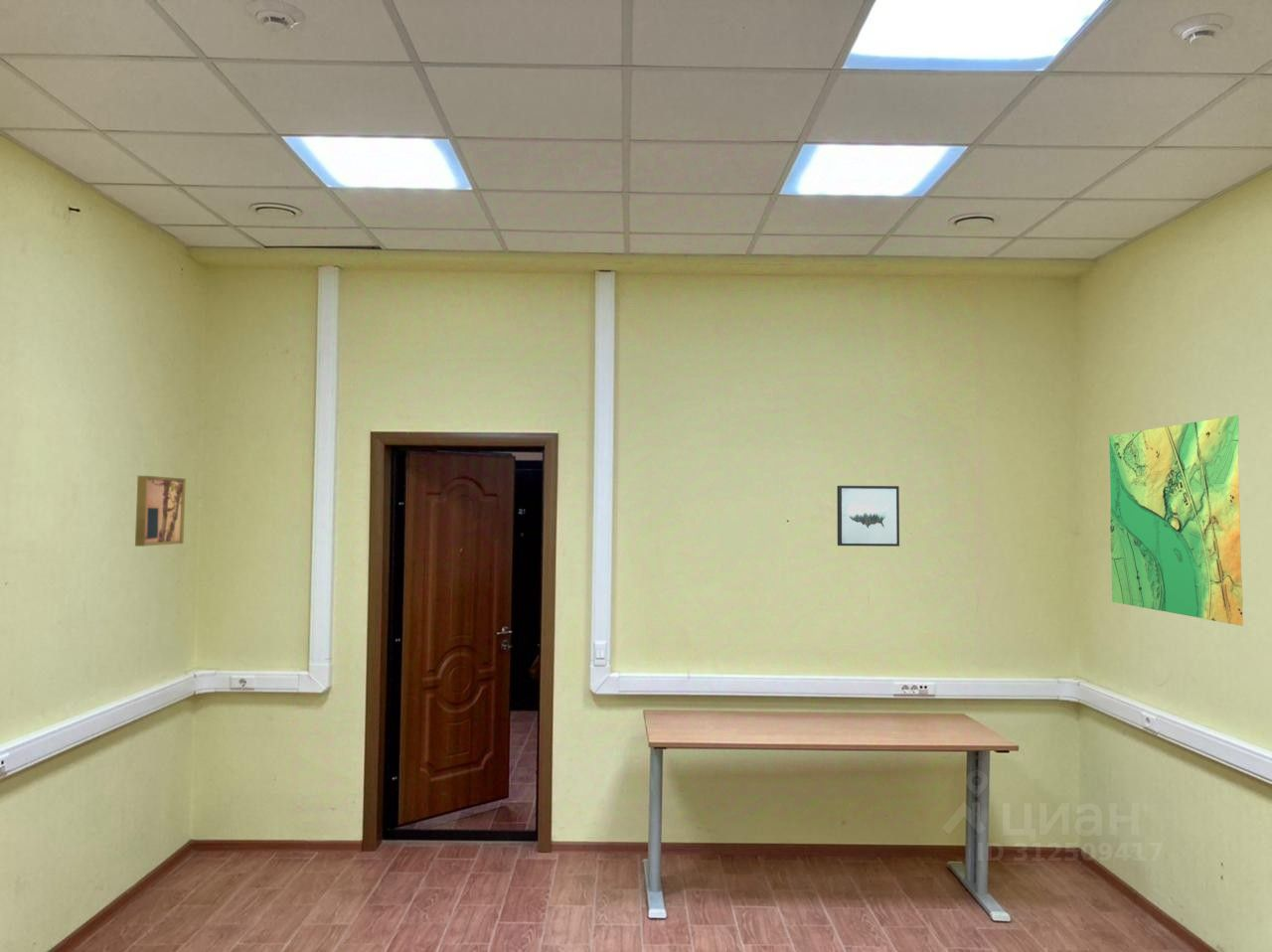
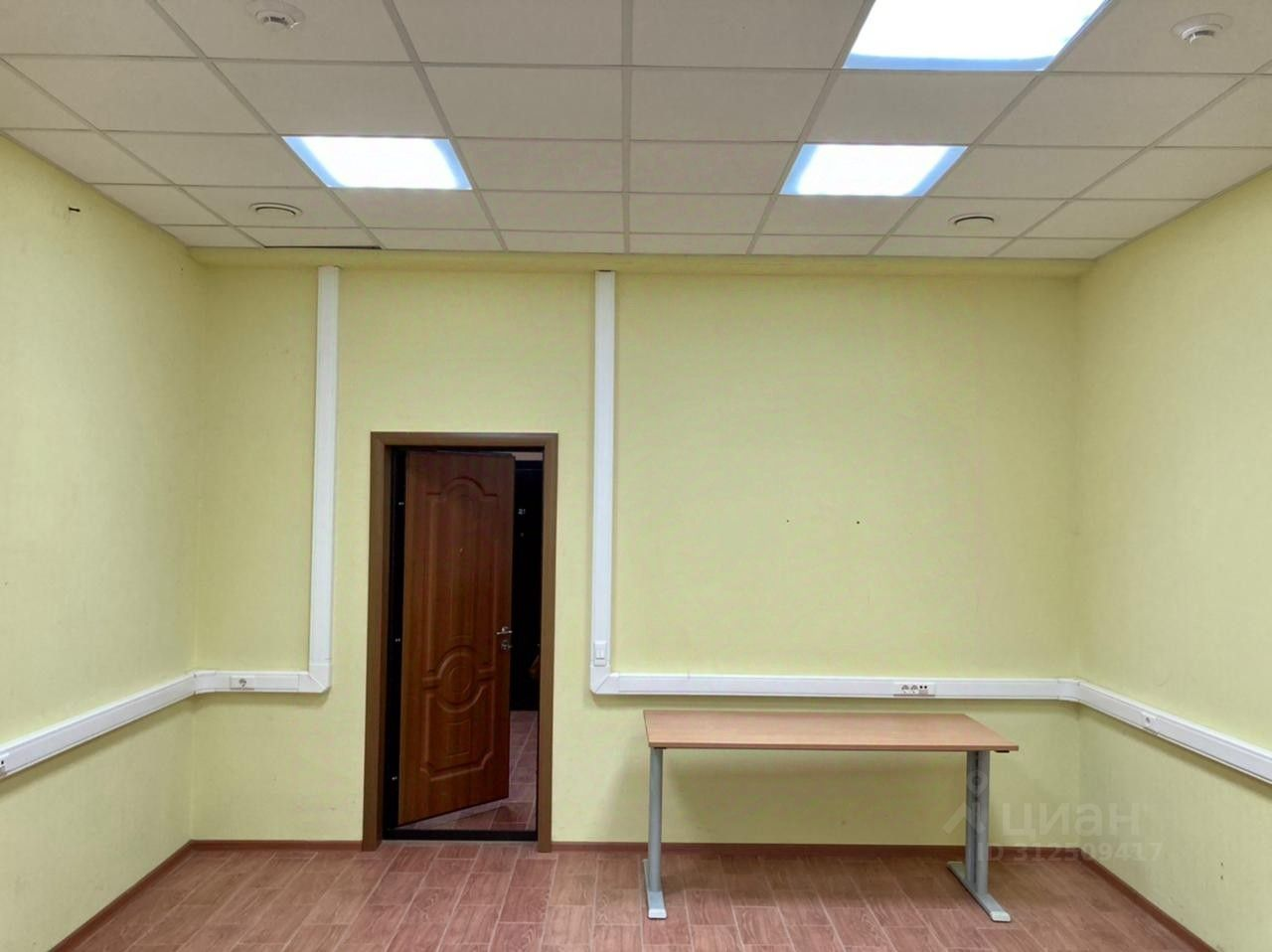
- map (1167, 519)
- wall art (868, 516)
- wall art (161, 511)
